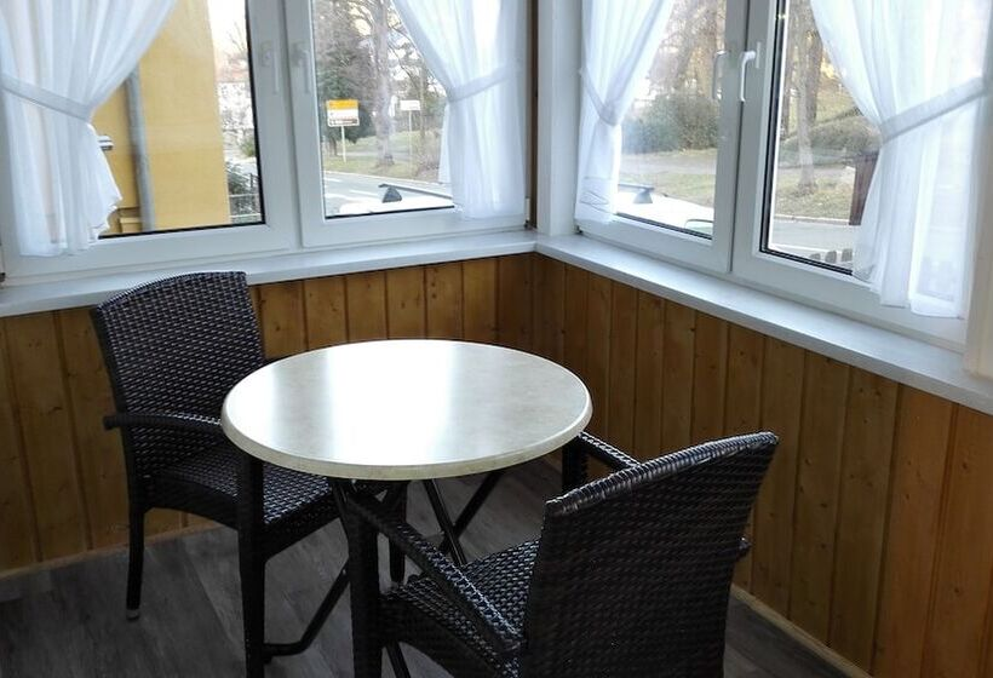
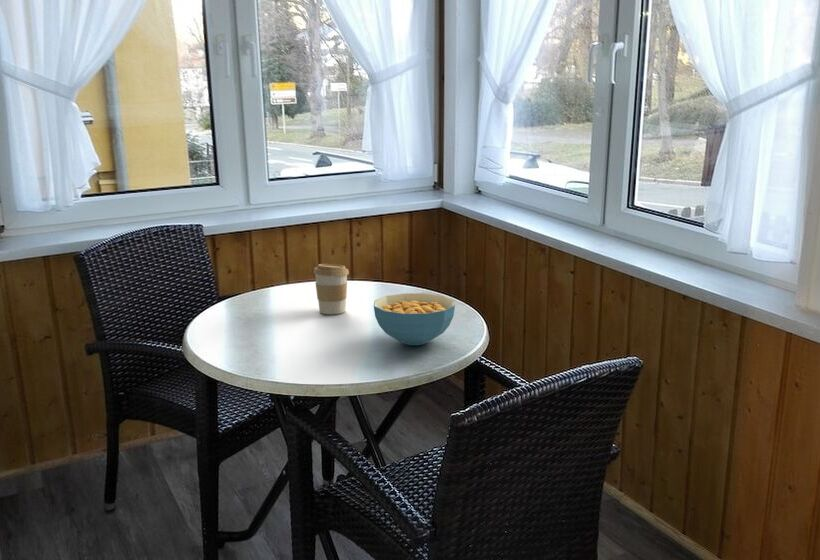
+ cereal bowl (414, 322)
+ coffee cup (331, 287)
